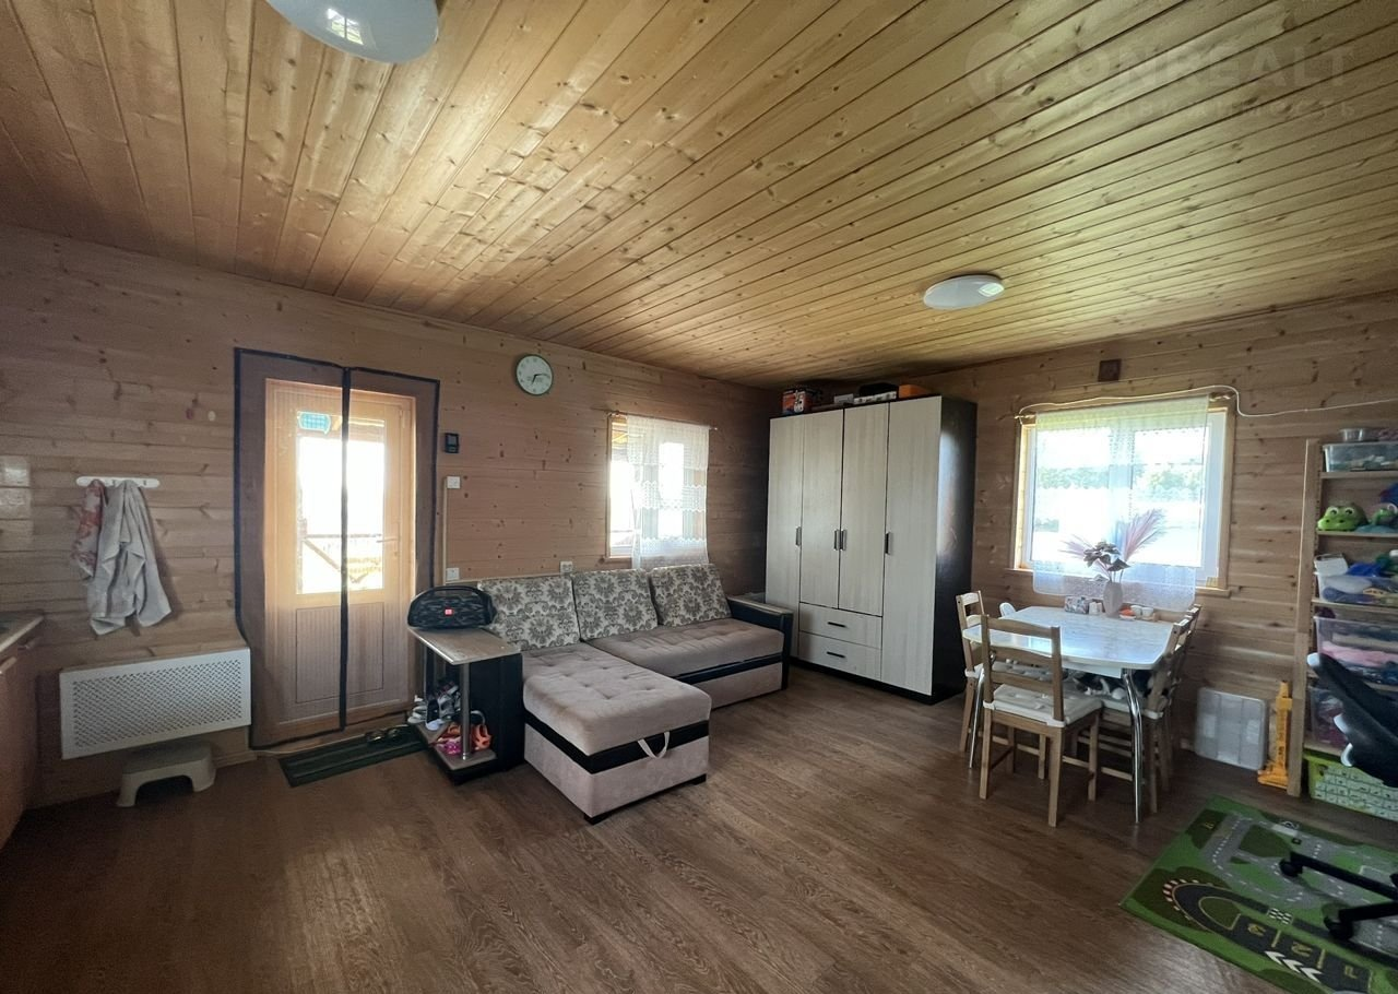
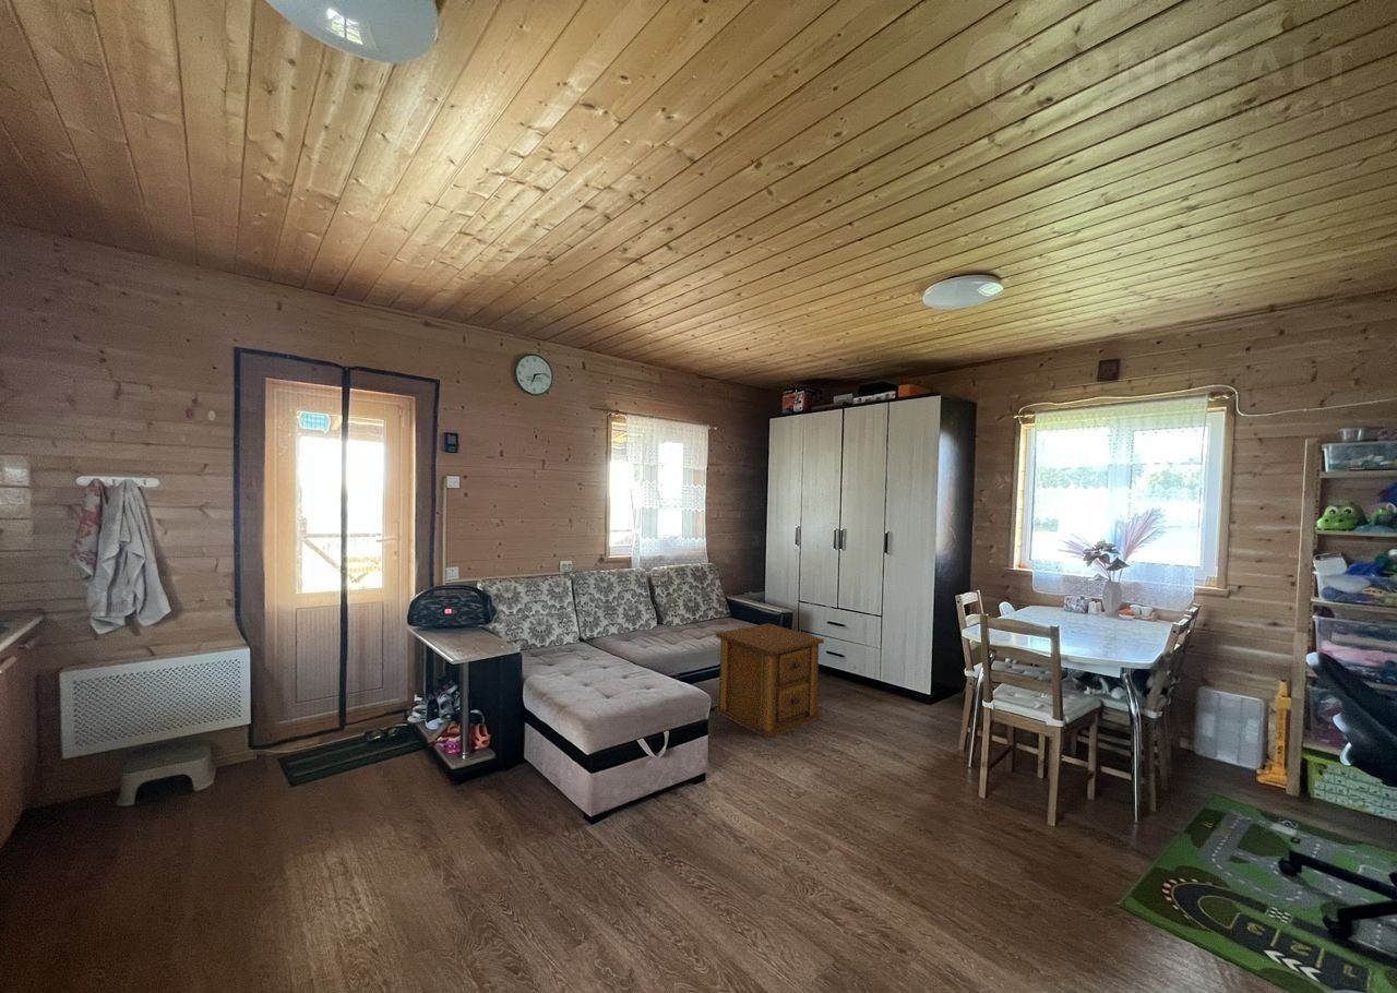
+ side table (767, 675)
